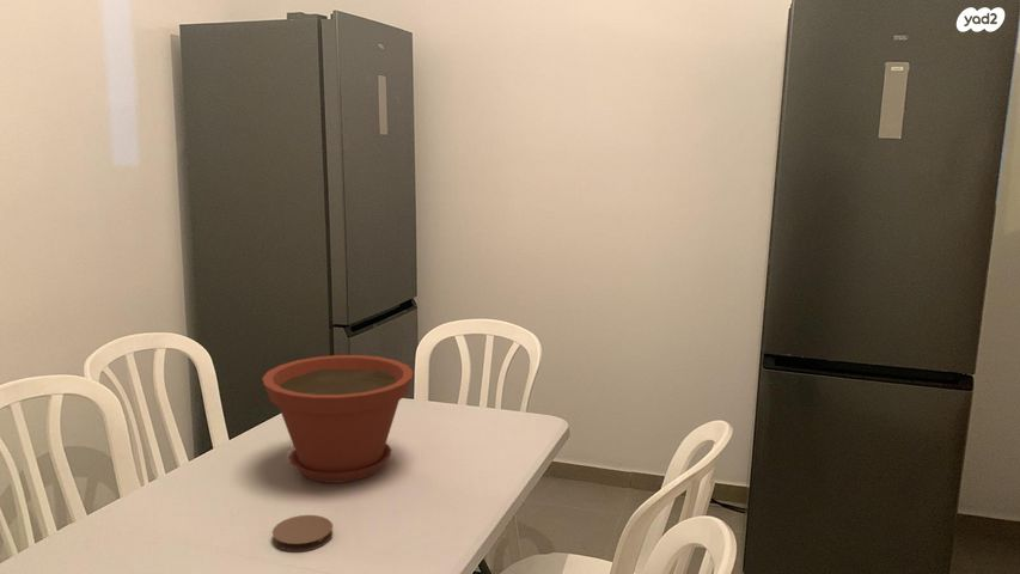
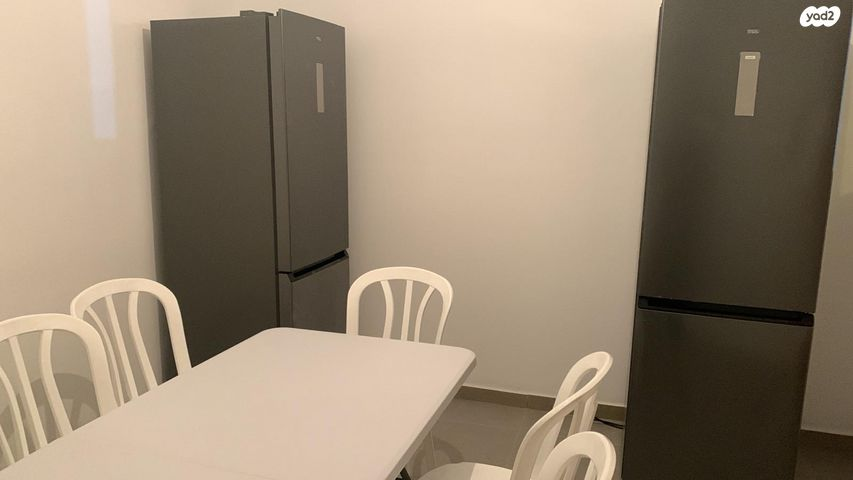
- coaster (303, 532)
- plant pot (340, 421)
